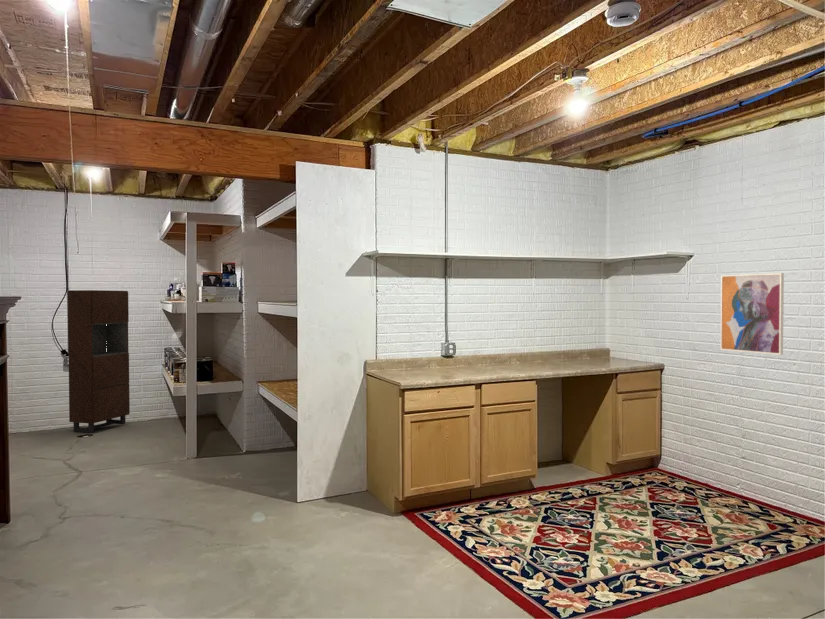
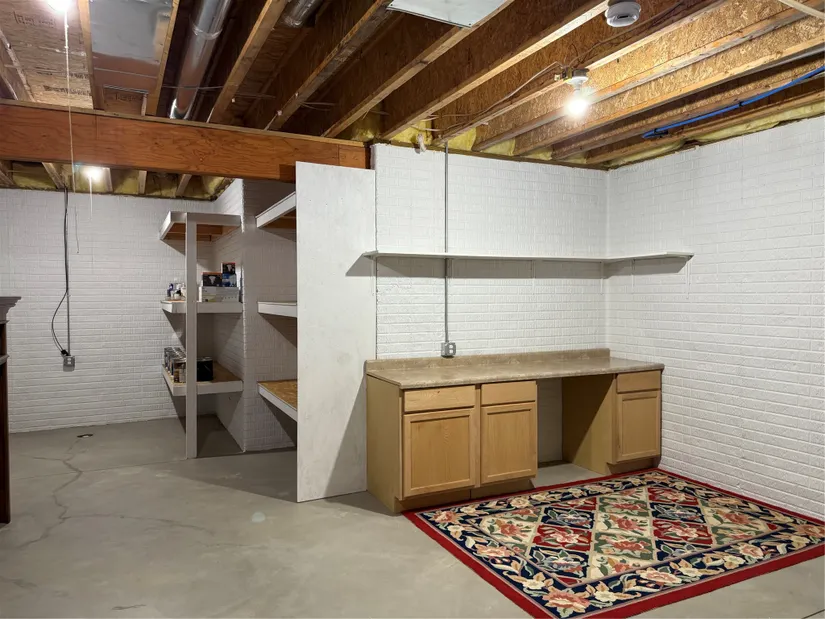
- storage cabinet (99, 359)
- wall art (750, 313)
